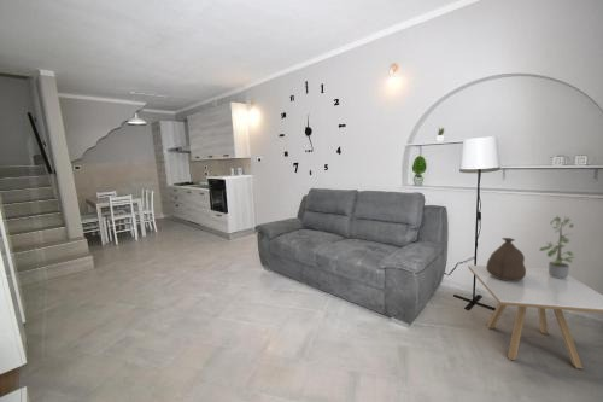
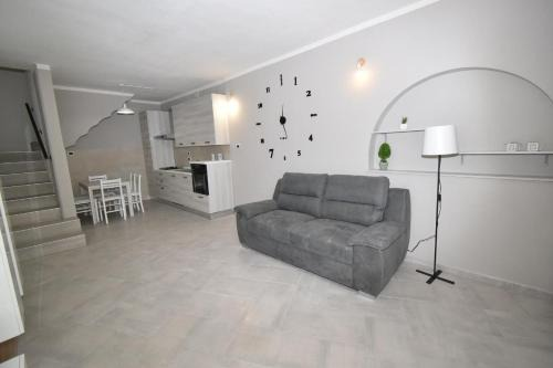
- bag (507, 257)
- side table (525, 313)
- potted plant (560, 246)
